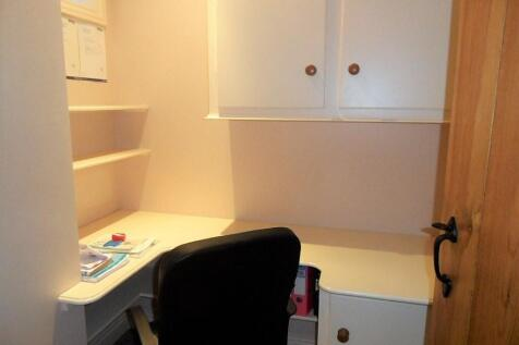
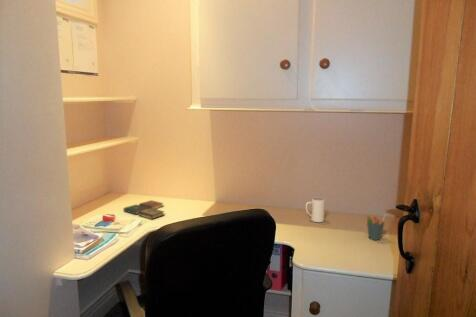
+ mug (314, 209)
+ book (151, 209)
+ pen holder (375, 225)
